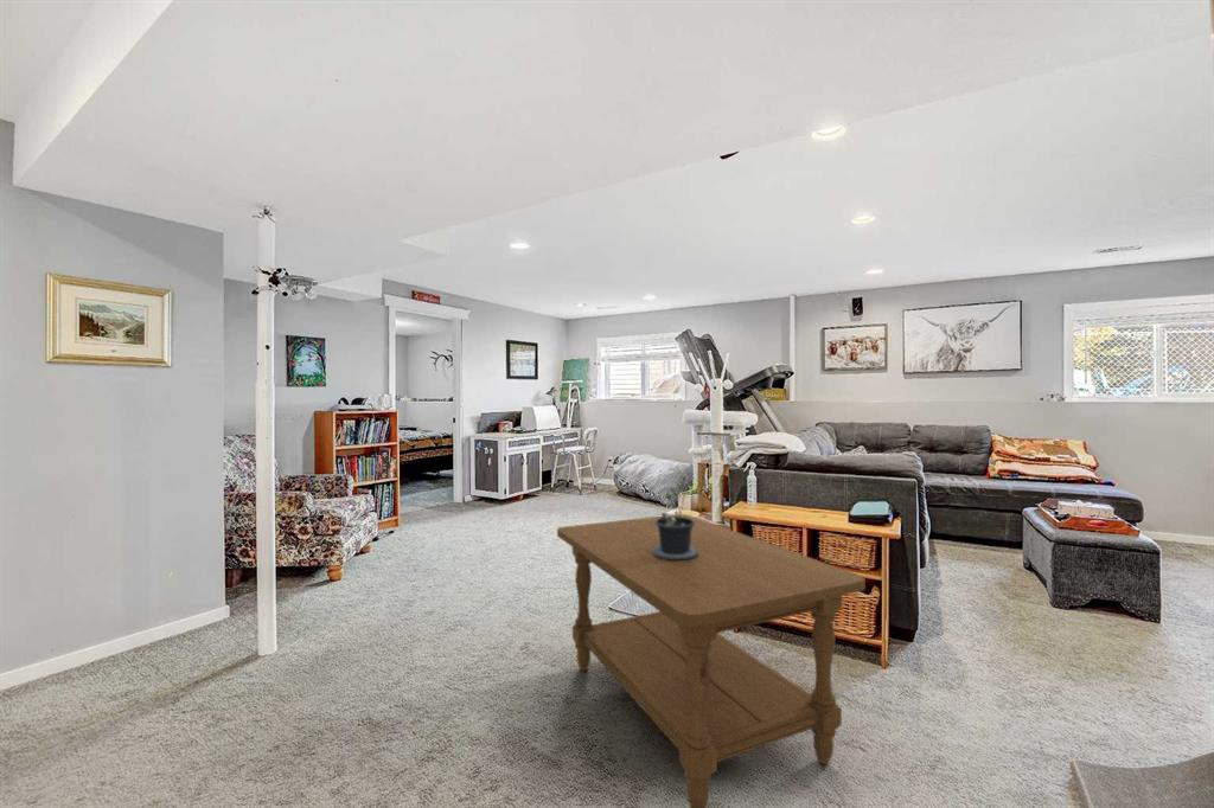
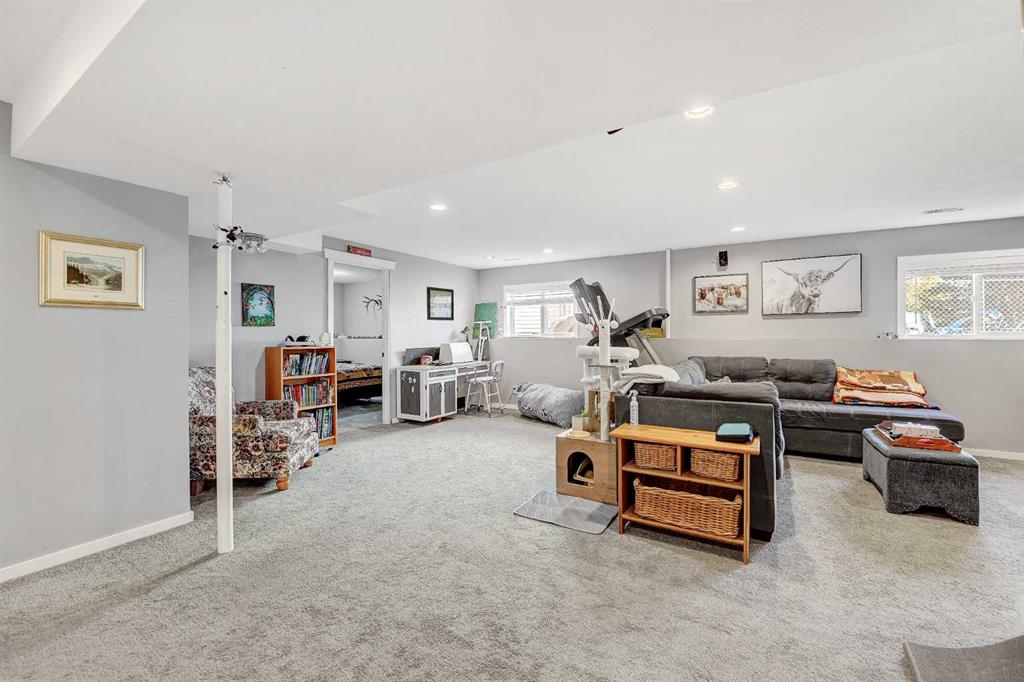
- coffee table (685, 628)
- potted plant (676, 514)
